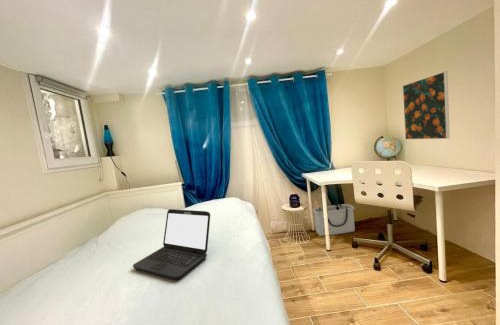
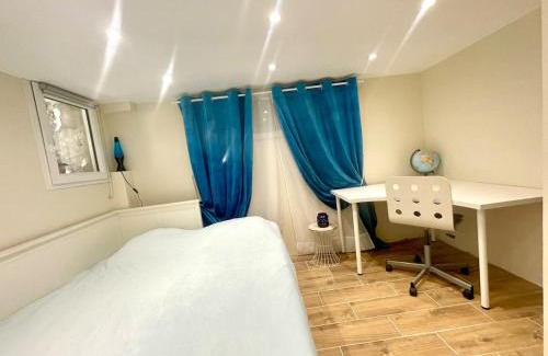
- laptop (172, 239)
- storage bin (334, 219)
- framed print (423, 109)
